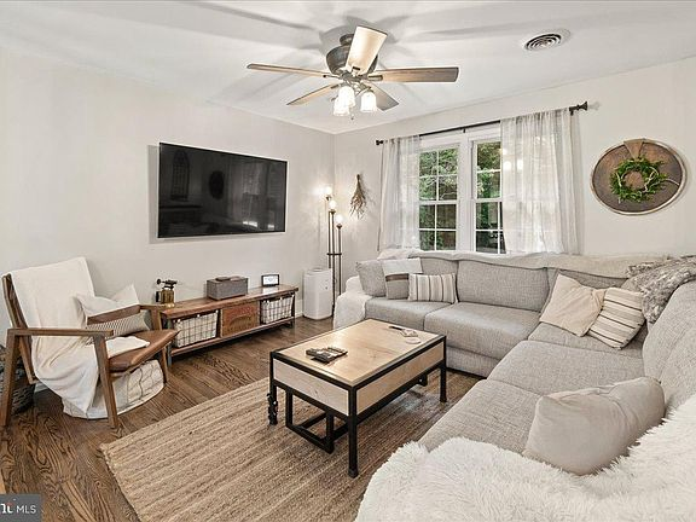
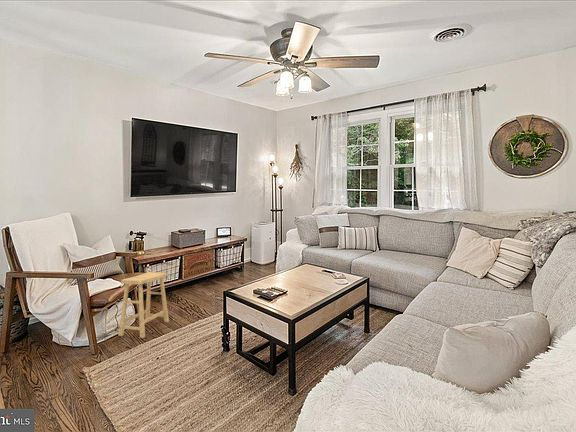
+ footstool (146, 302)
